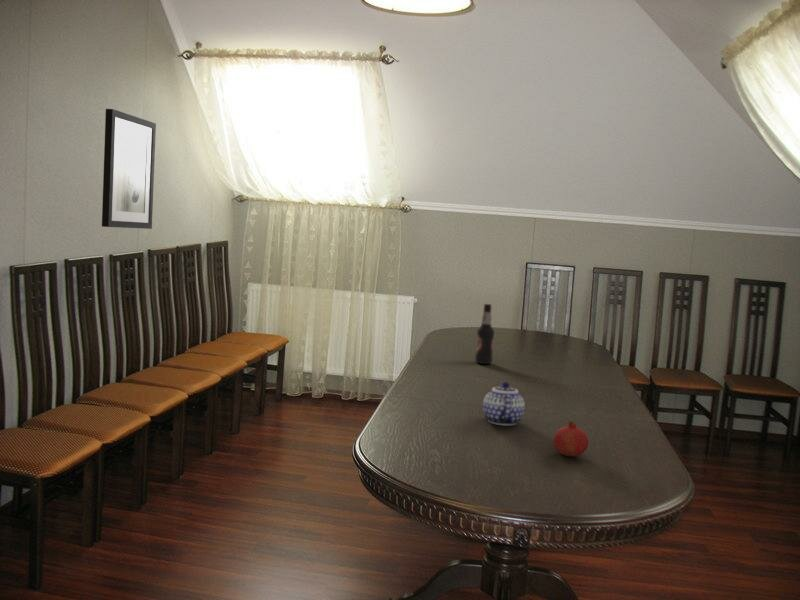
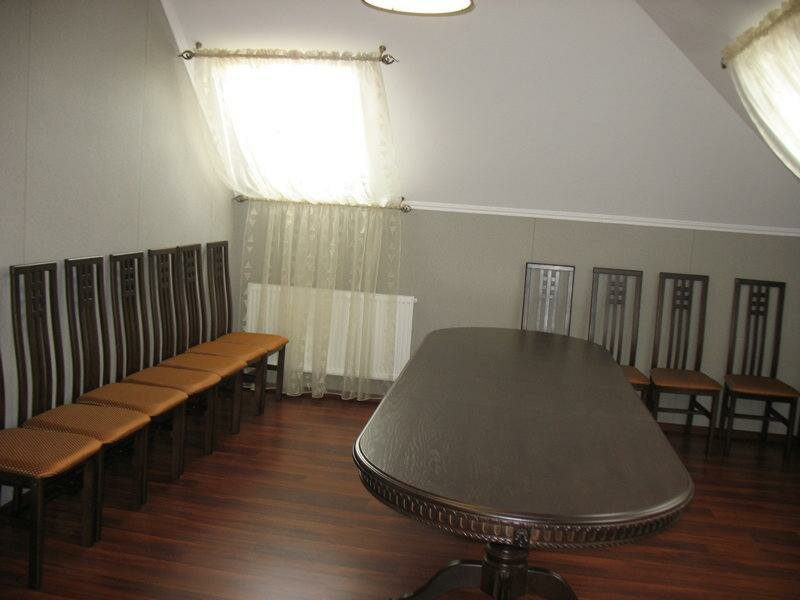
- fruit (571, 438)
- bottle (485, 333)
- teapot (504, 402)
- wall art (130, 172)
